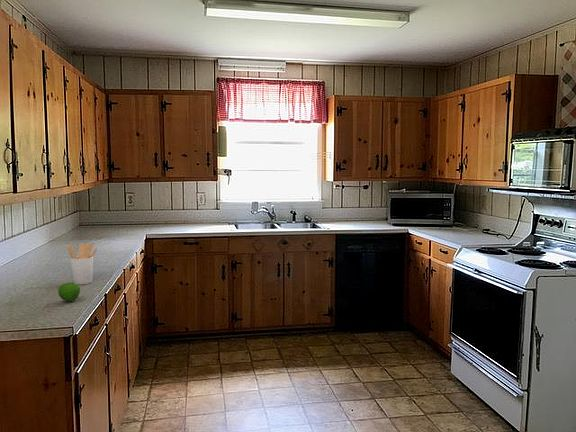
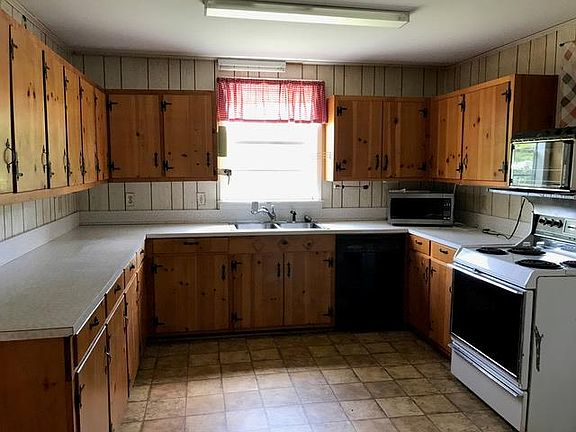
- apple (69, 292)
- utensil holder (83, 262)
